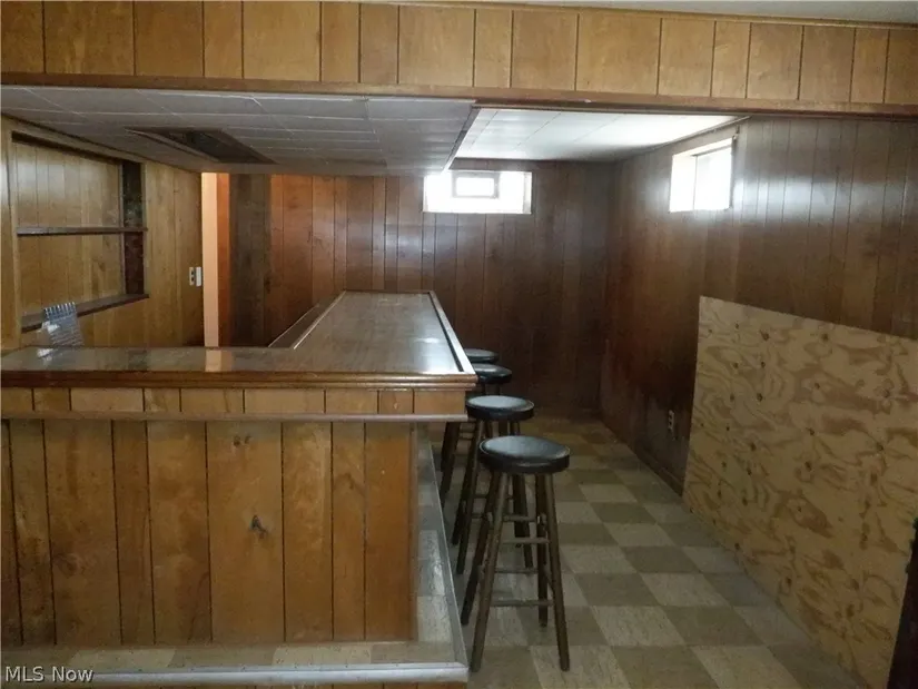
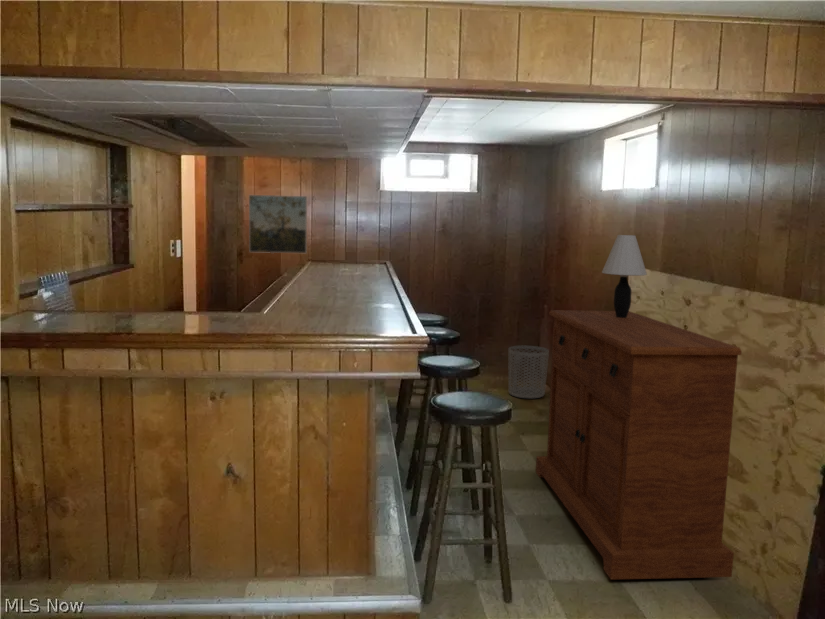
+ table lamp (623, 276)
+ waste bin (527, 371)
+ sideboard (623, 423)
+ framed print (278, 224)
